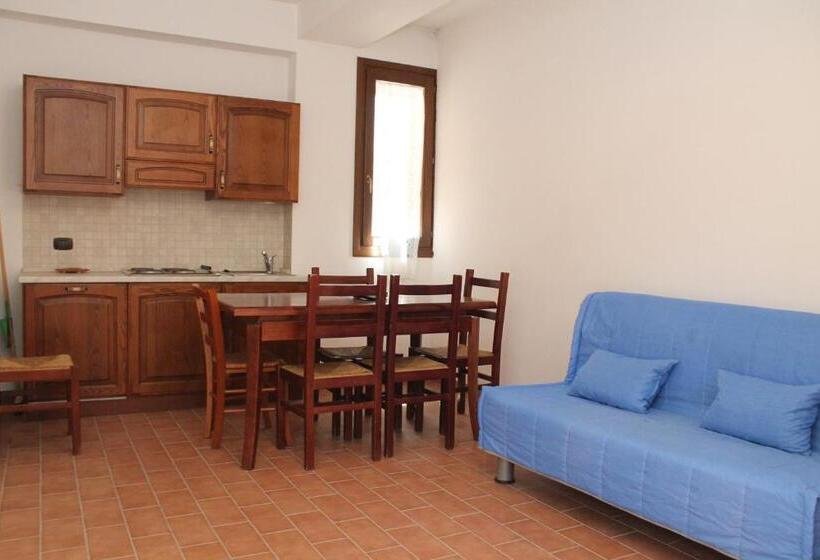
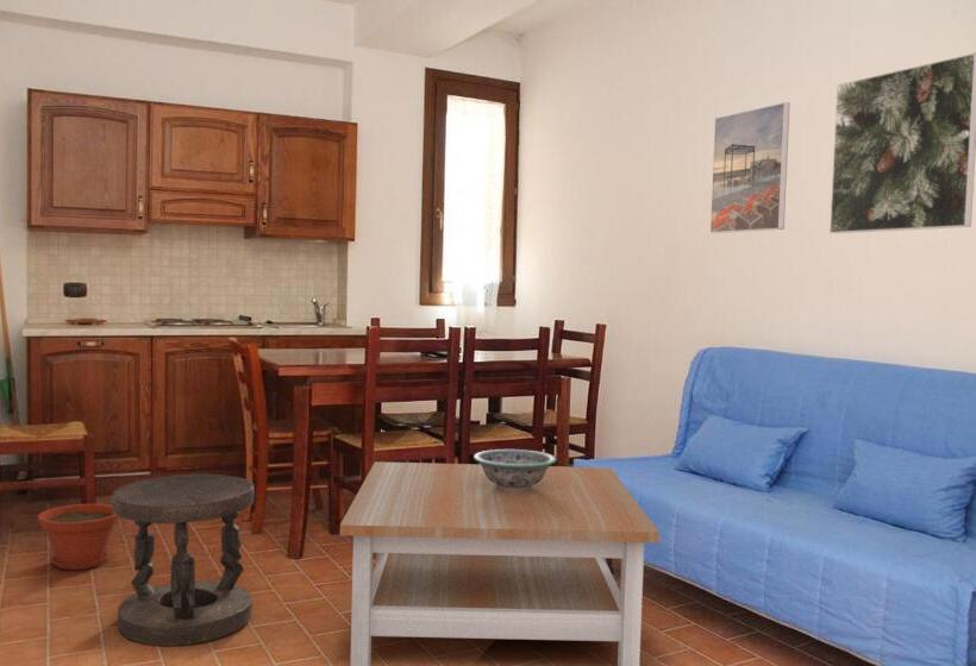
+ plant pot (80, 538)
+ stool (183, 554)
+ coffee table (494, 560)
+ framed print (747, 170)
+ decorative bowl (514, 471)
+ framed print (899, 150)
